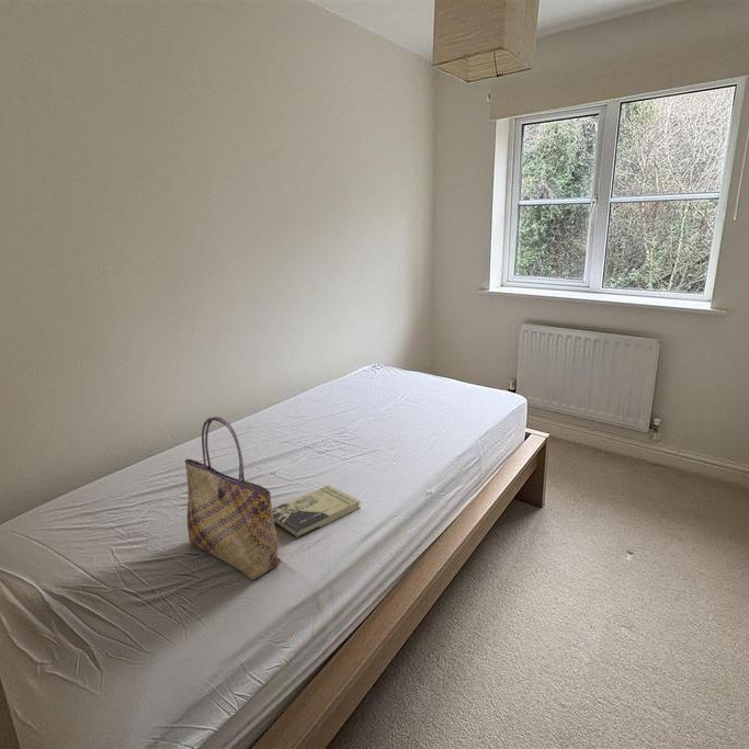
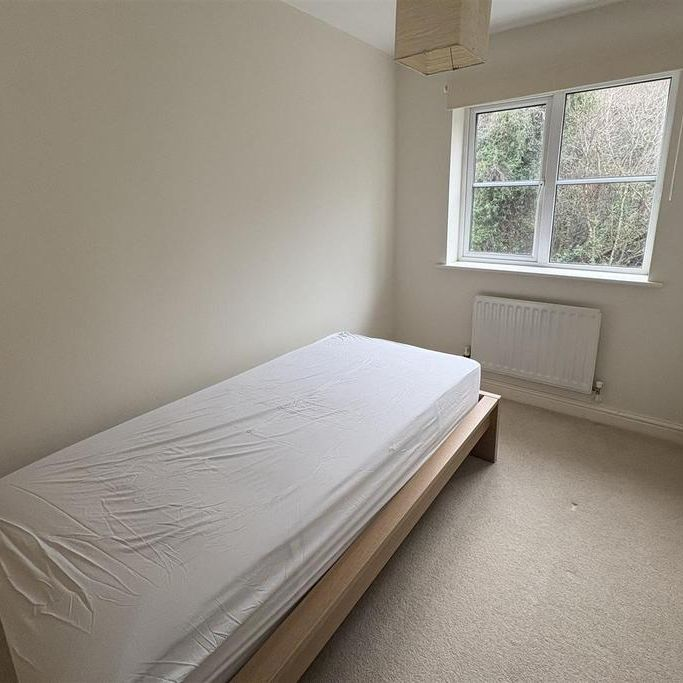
- tote bag (225, 488)
- book (314, 509)
